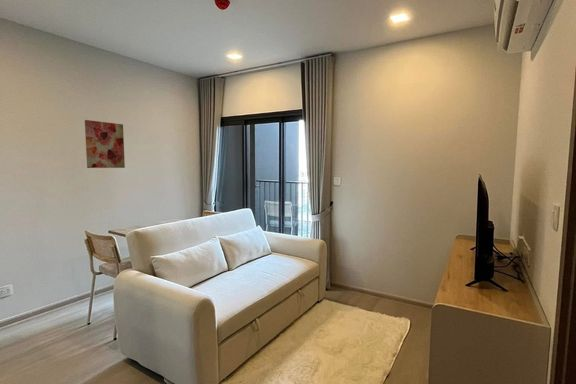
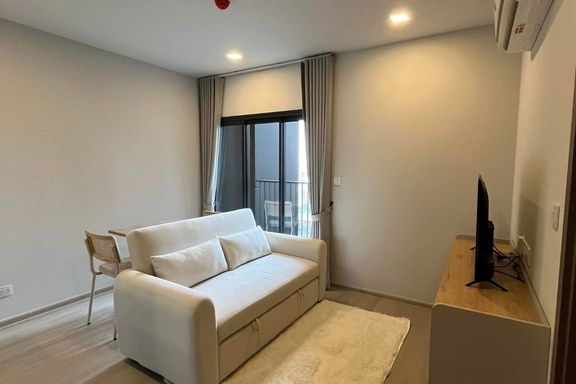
- wall art (105, 145)
